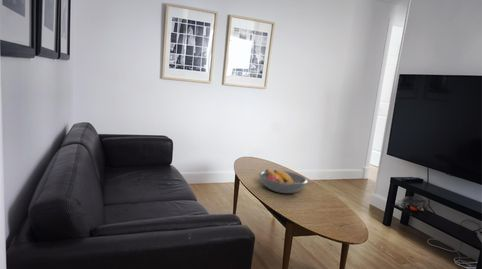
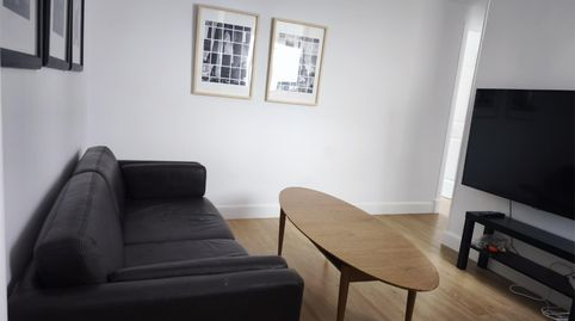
- fruit bowl (282, 181)
